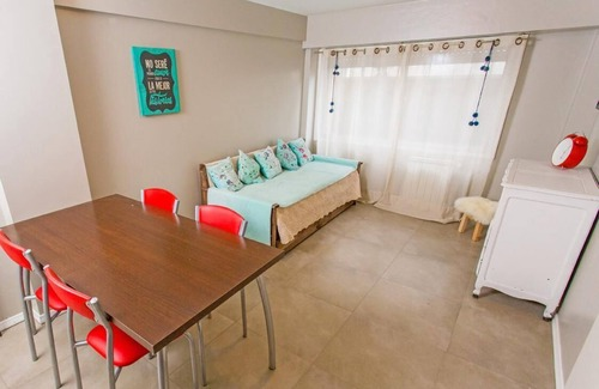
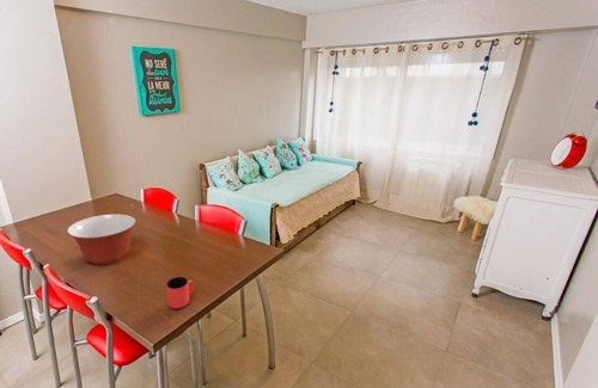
+ cup (181, 290)
+ mixing bowl (105, 241)
